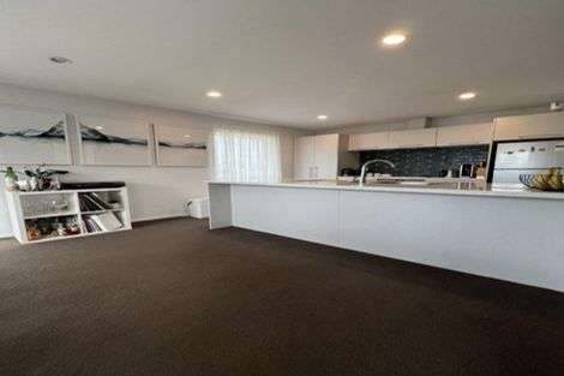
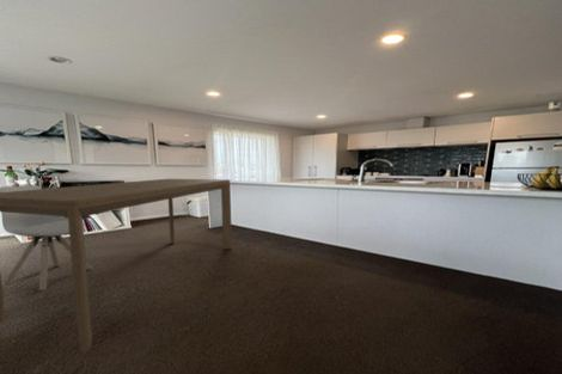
+ dining table (139, 204)
+ chair (43, 232)
